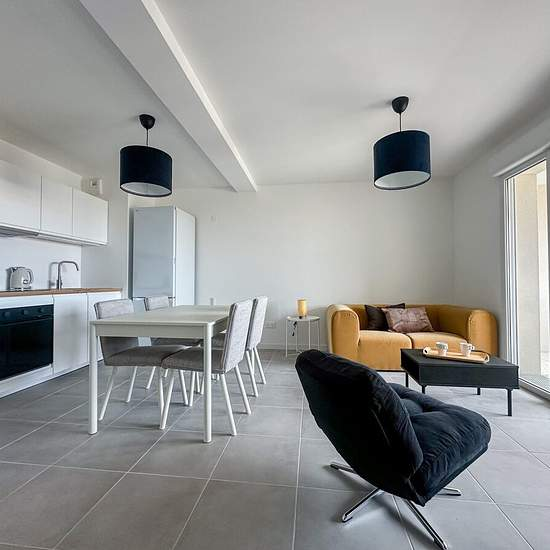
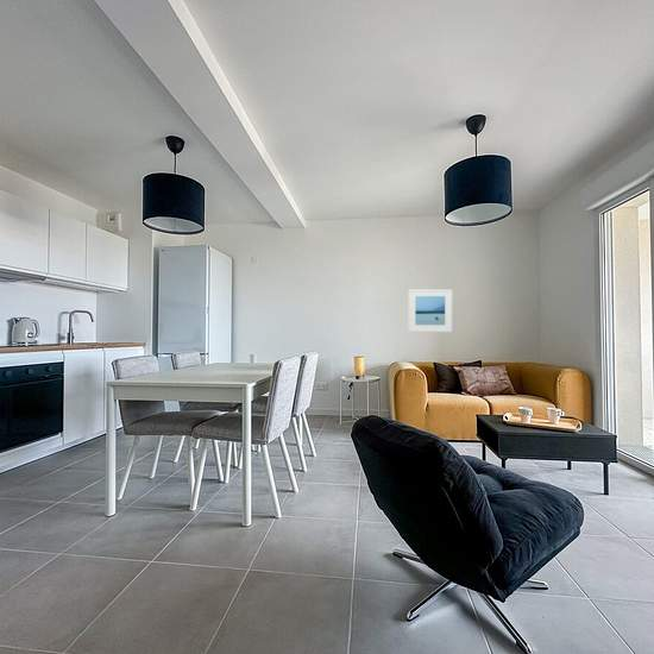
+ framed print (429, 310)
